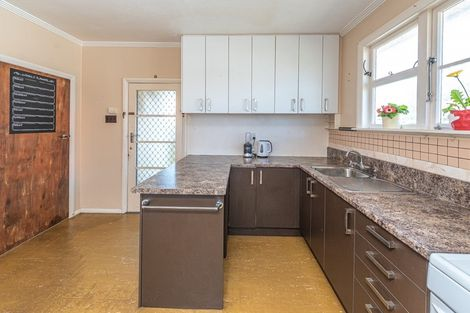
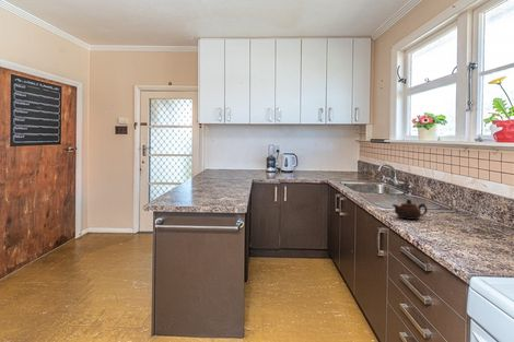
+ teapot (409, 208)
